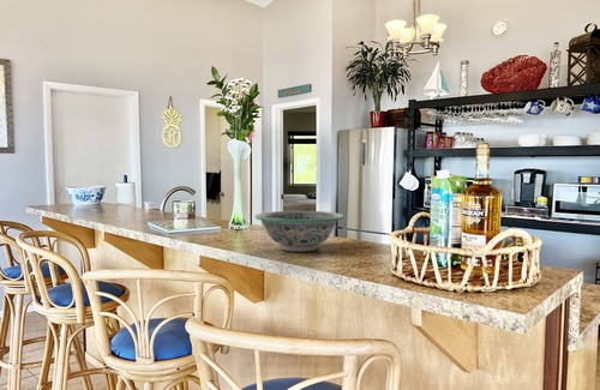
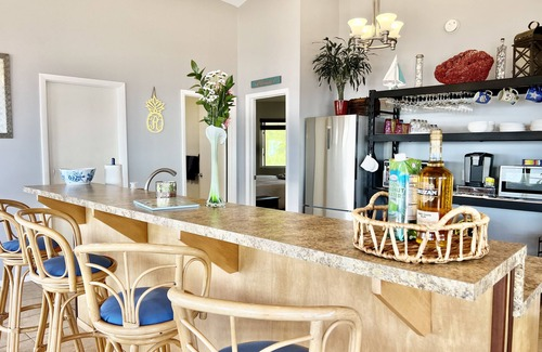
- decorative bowl (299, 230)
